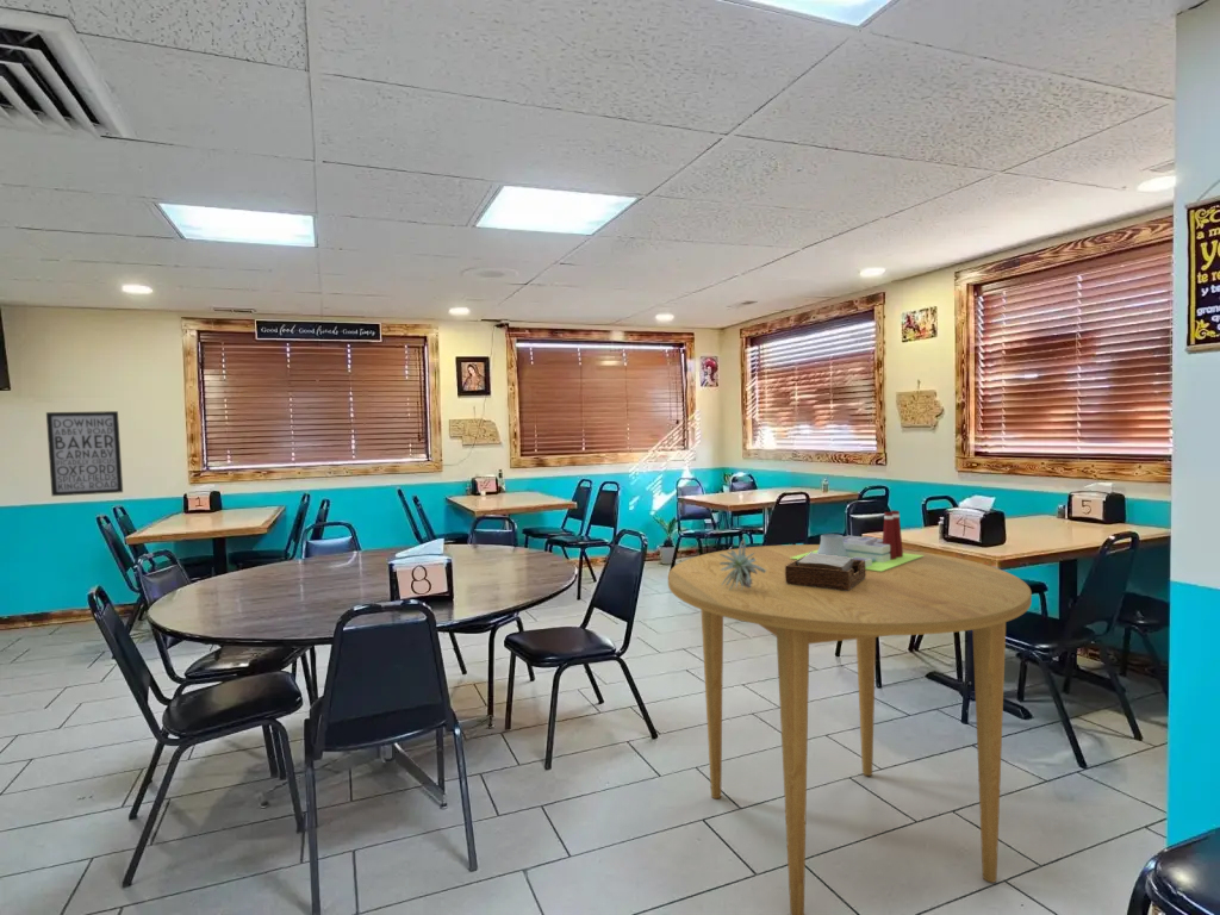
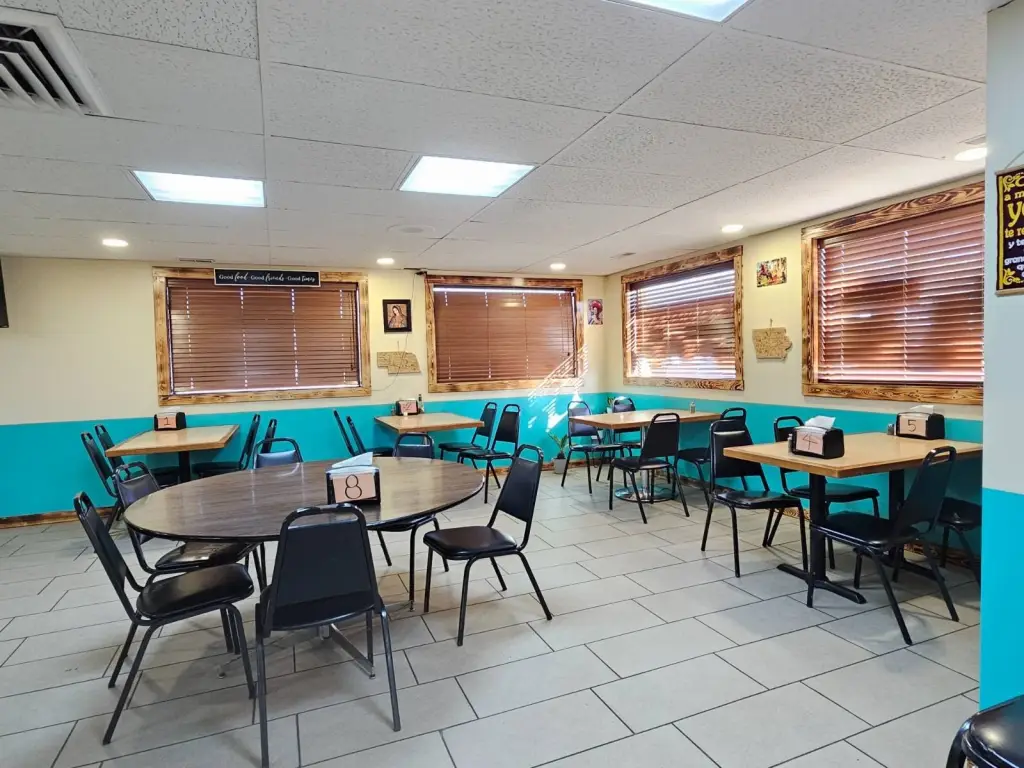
- napkin holder (824, 568)
- succulent plant (739, 564)
- dining table (859, 704)
- wall art (85, 453)
- architectural model (855, 536)
